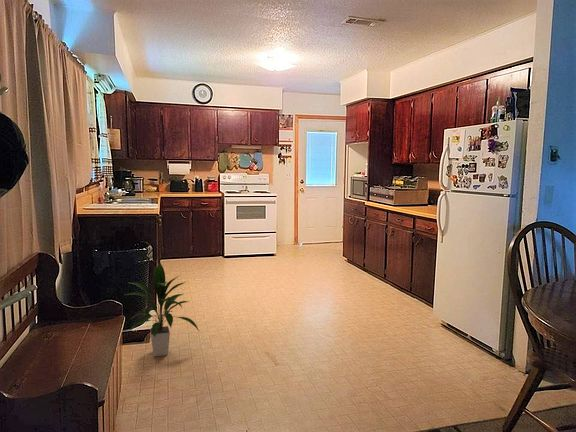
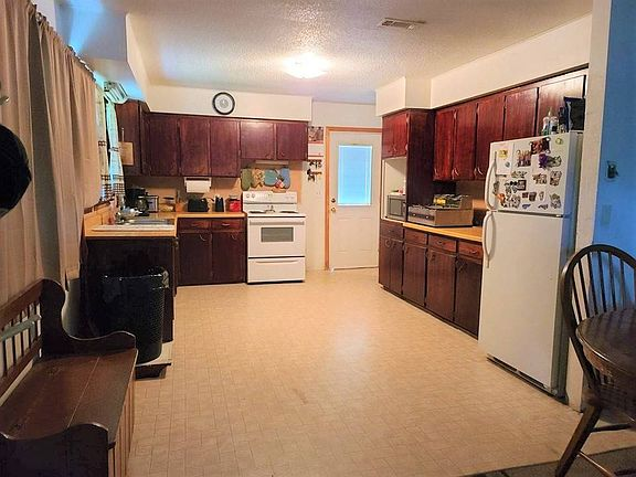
- indoor plant (161, 310)
